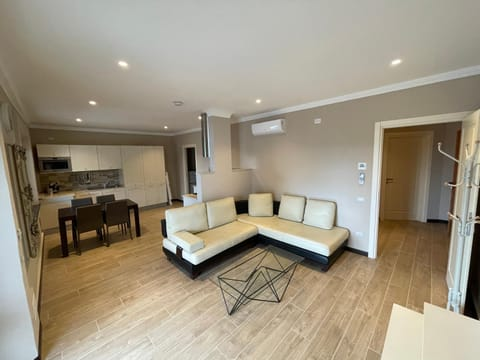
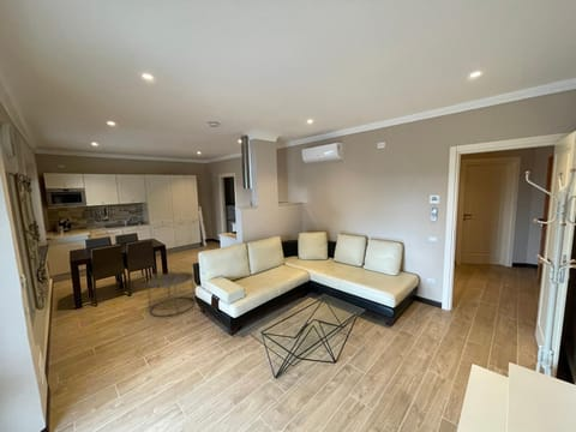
+ side table (169, 292)
